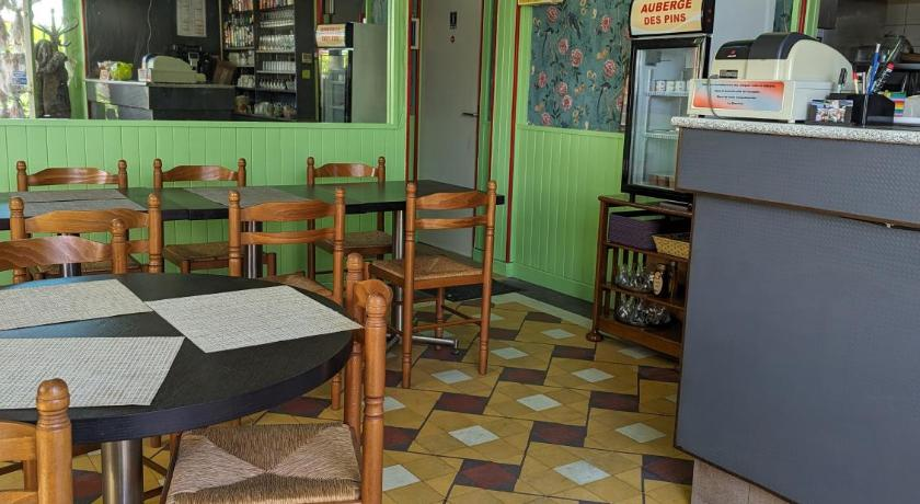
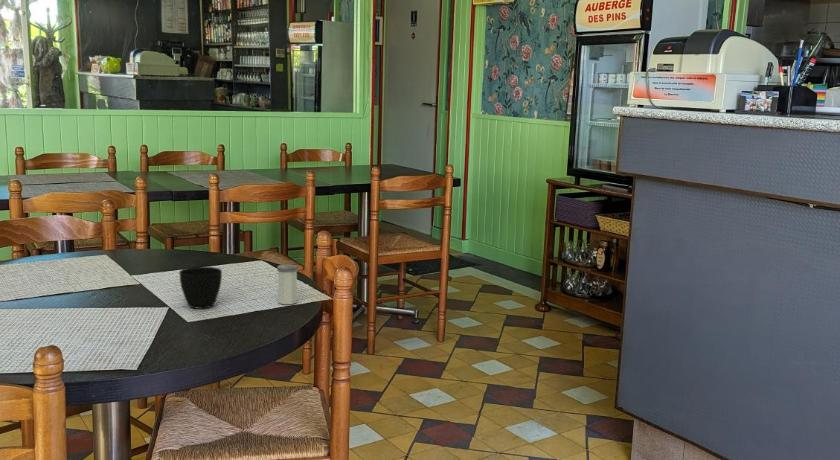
+ salt shaker (287, 284)
+ cup (203, 287)
